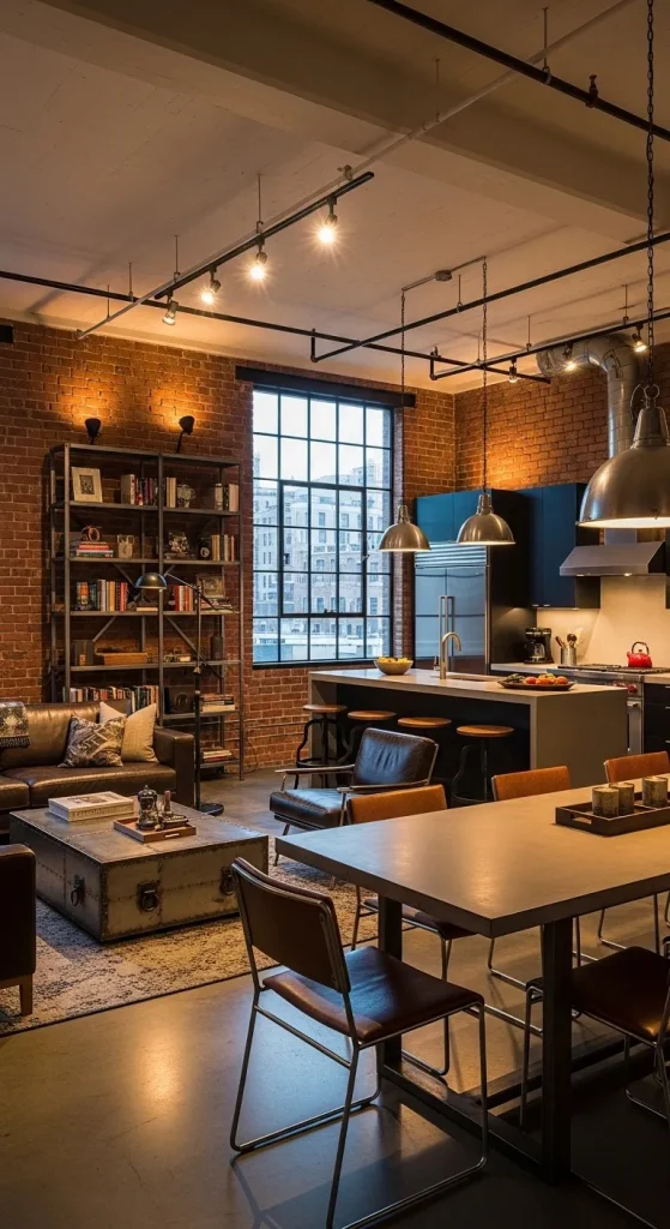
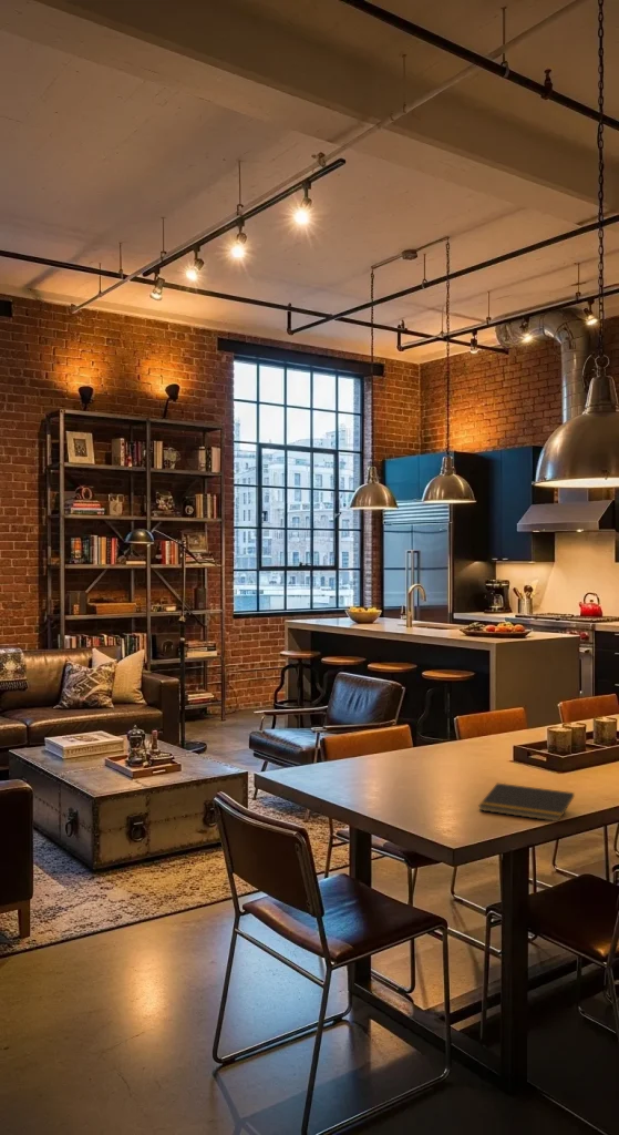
+ notepad (526, 801)
